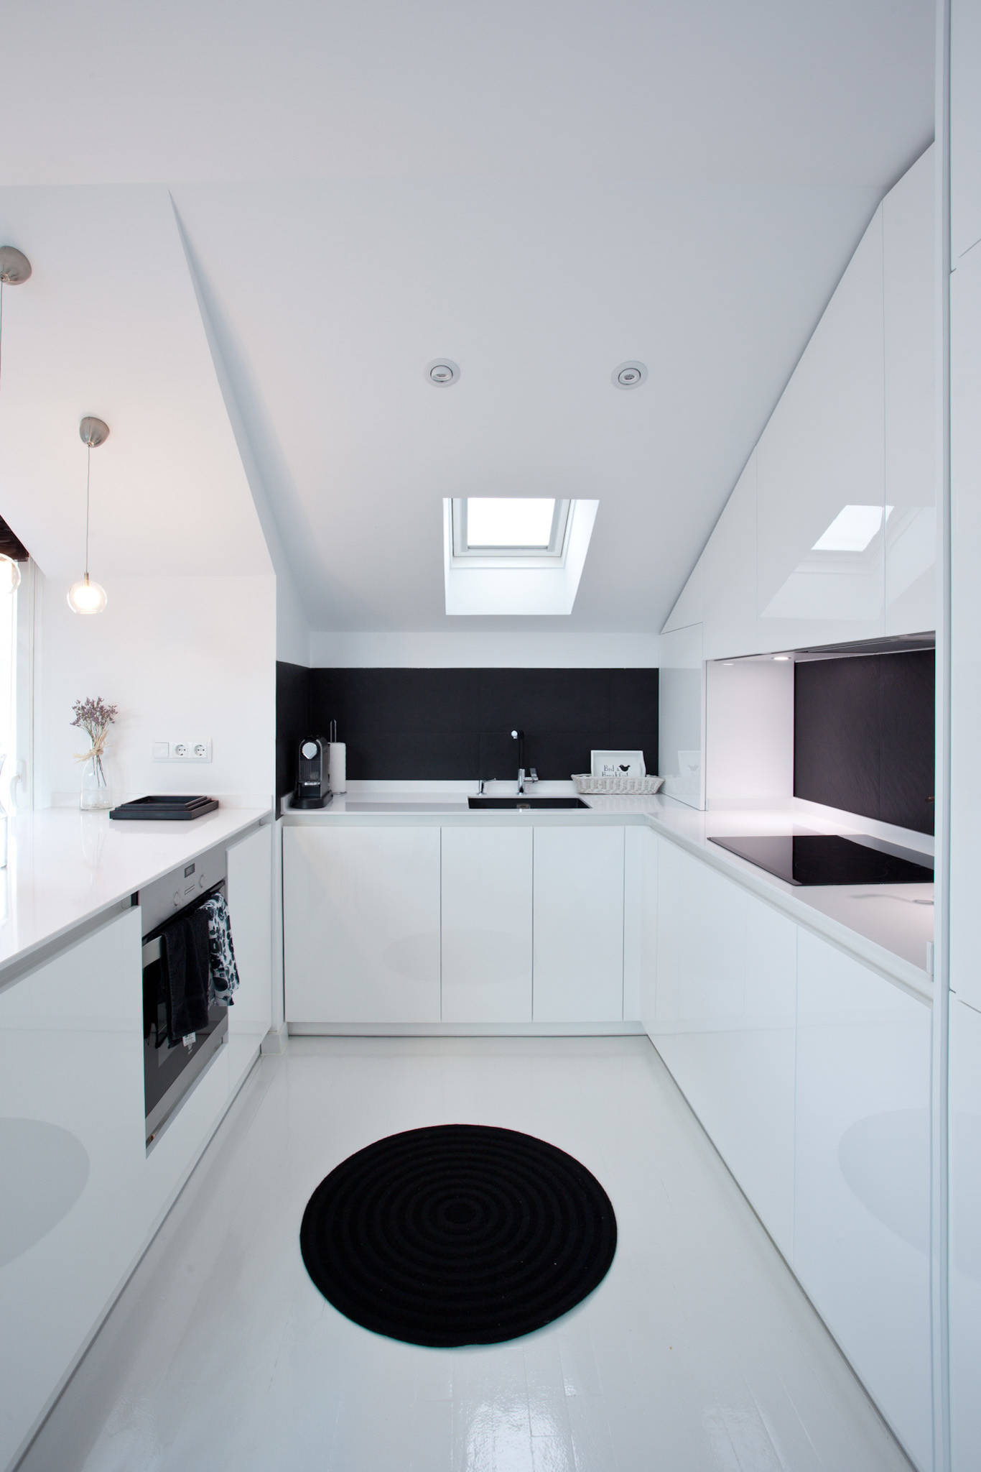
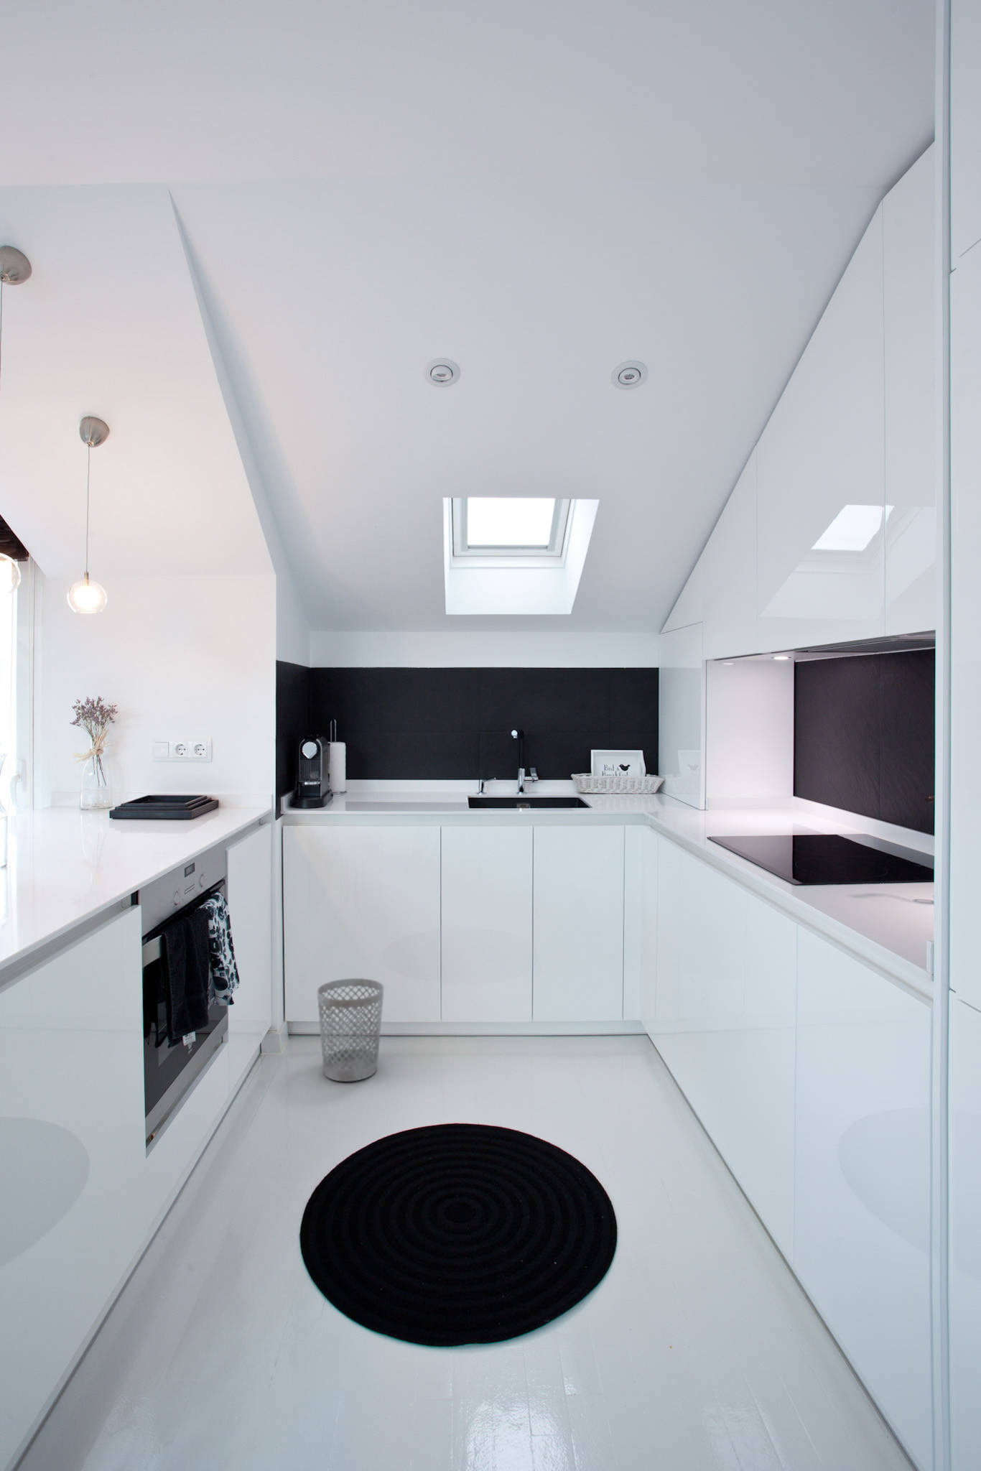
+ wastebasket (350, 1029)
